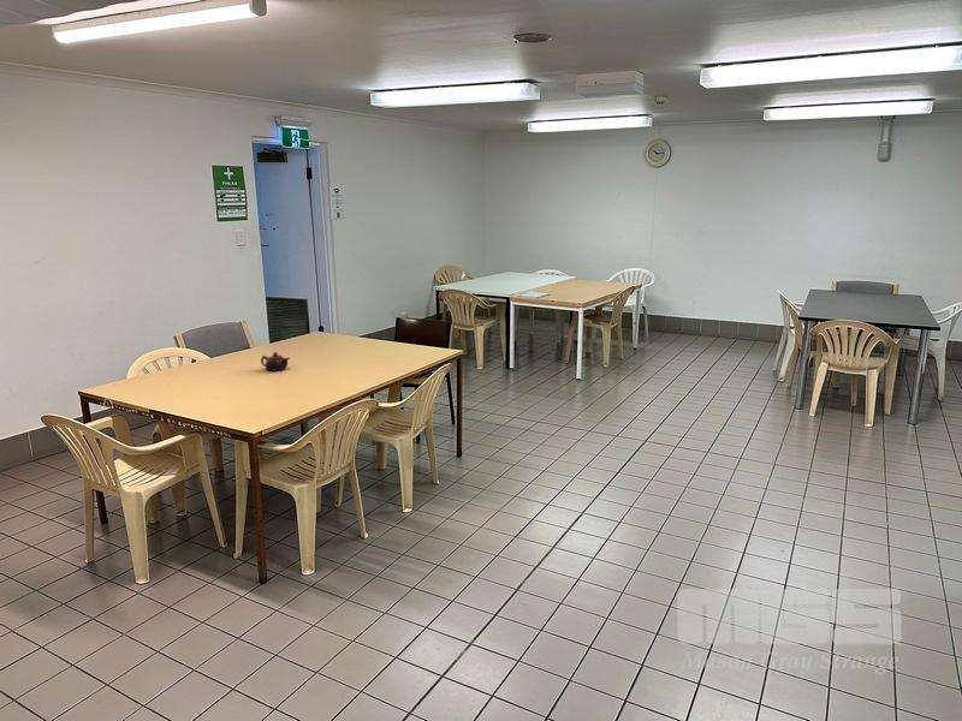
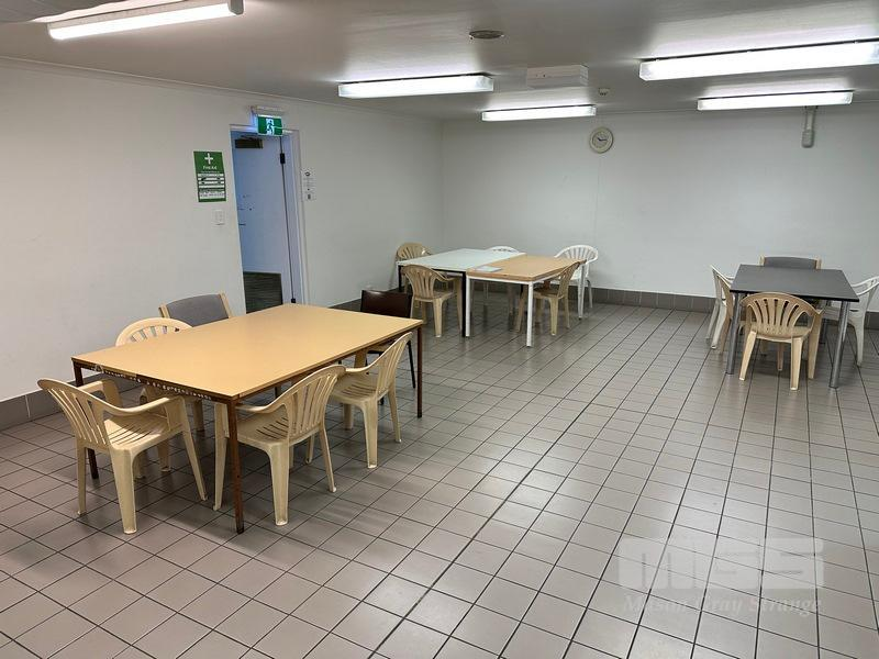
- teapot (274, 360)
